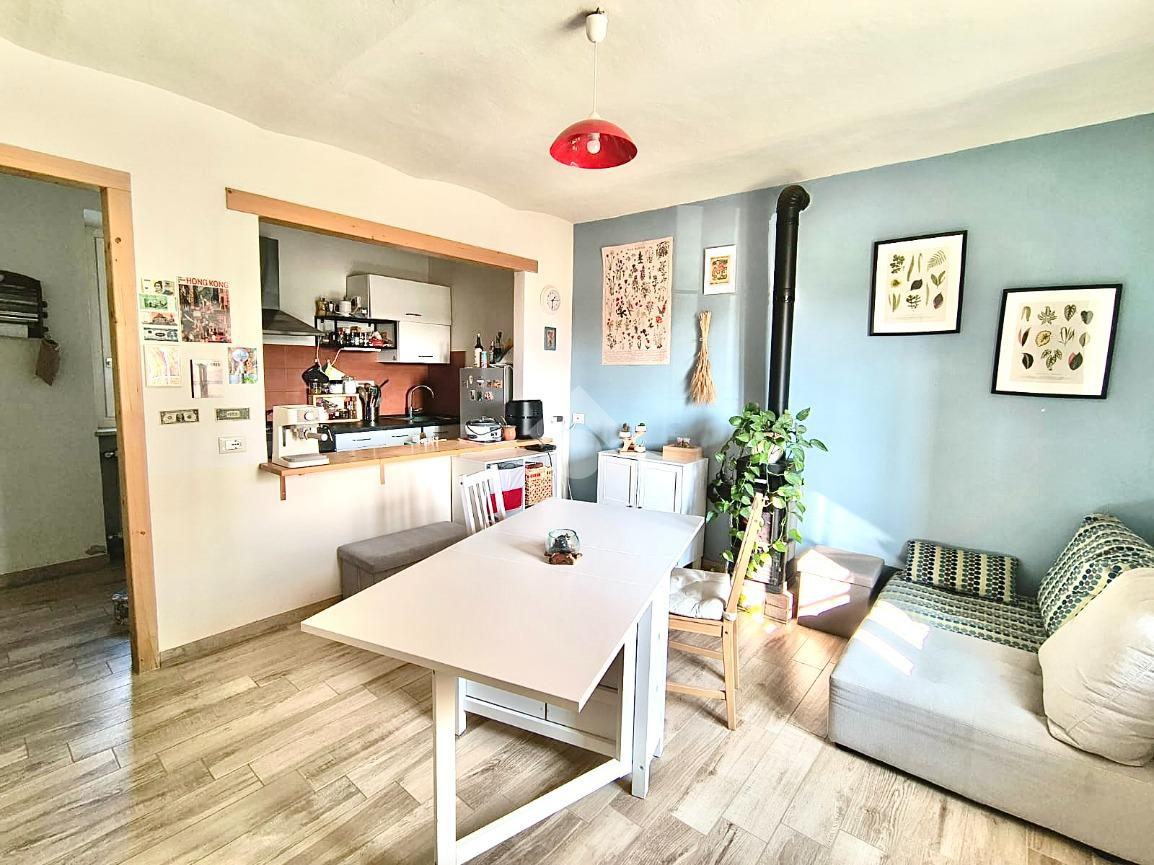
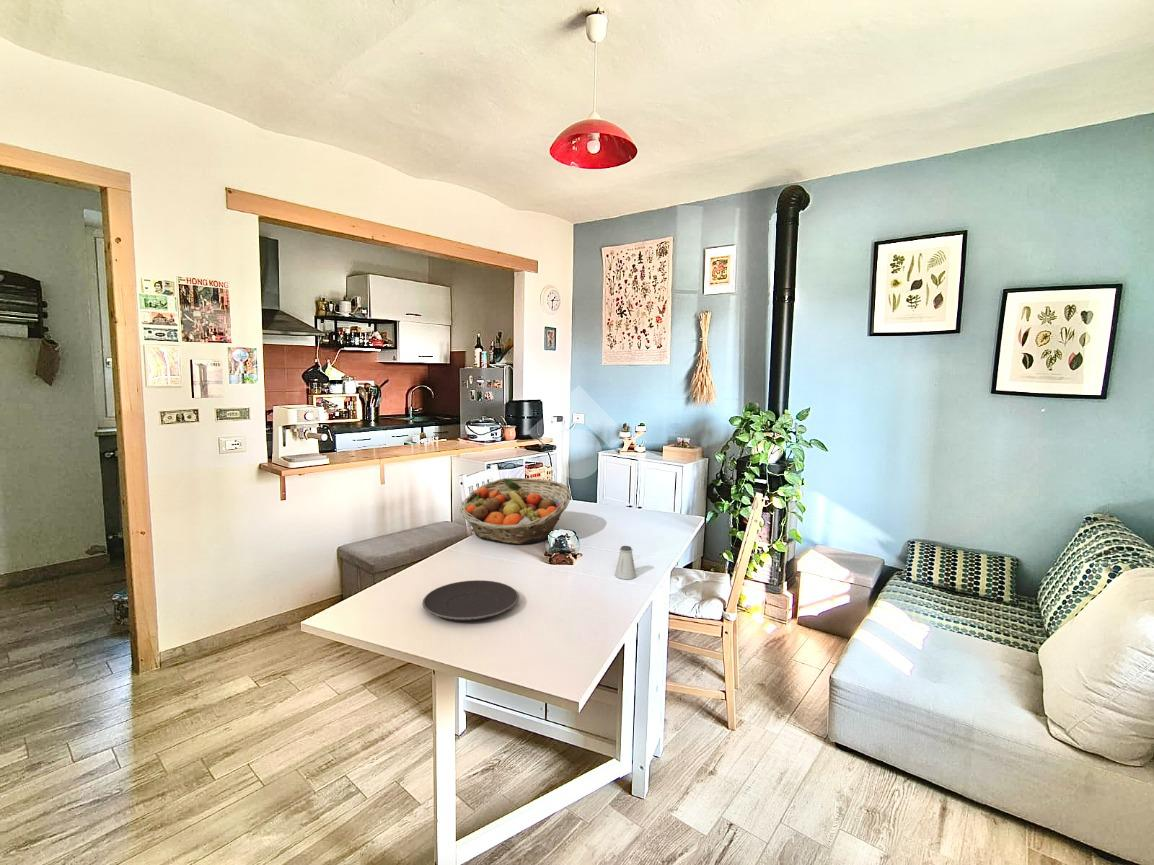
+ saltshaker (625, 561)
+ plate (471, 600)
+ fruit basket (515, 509)
